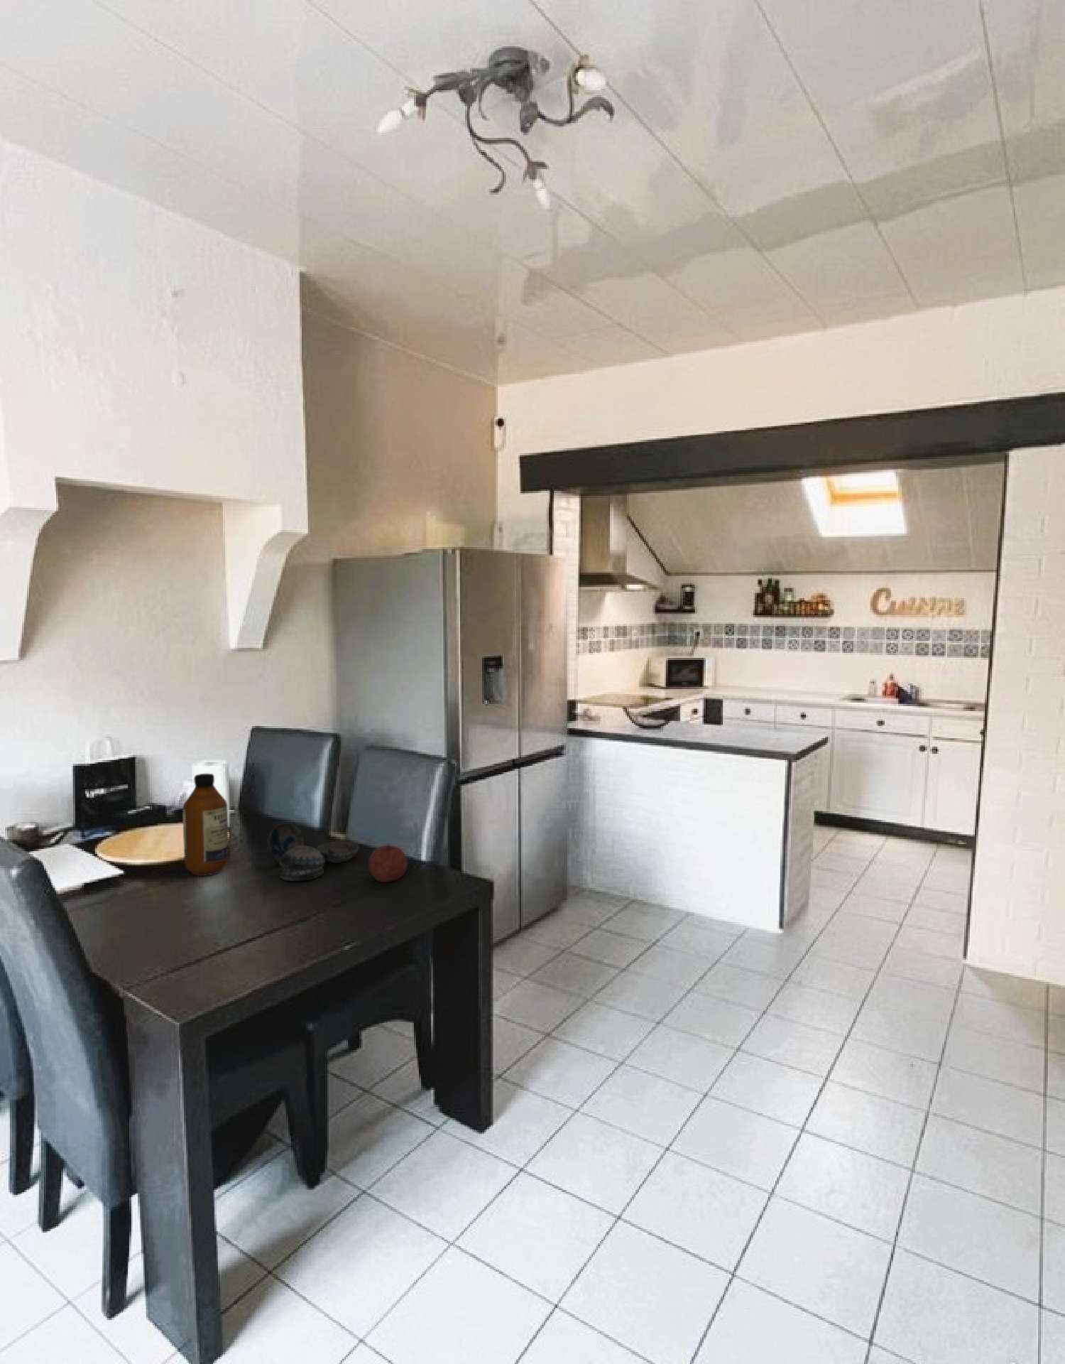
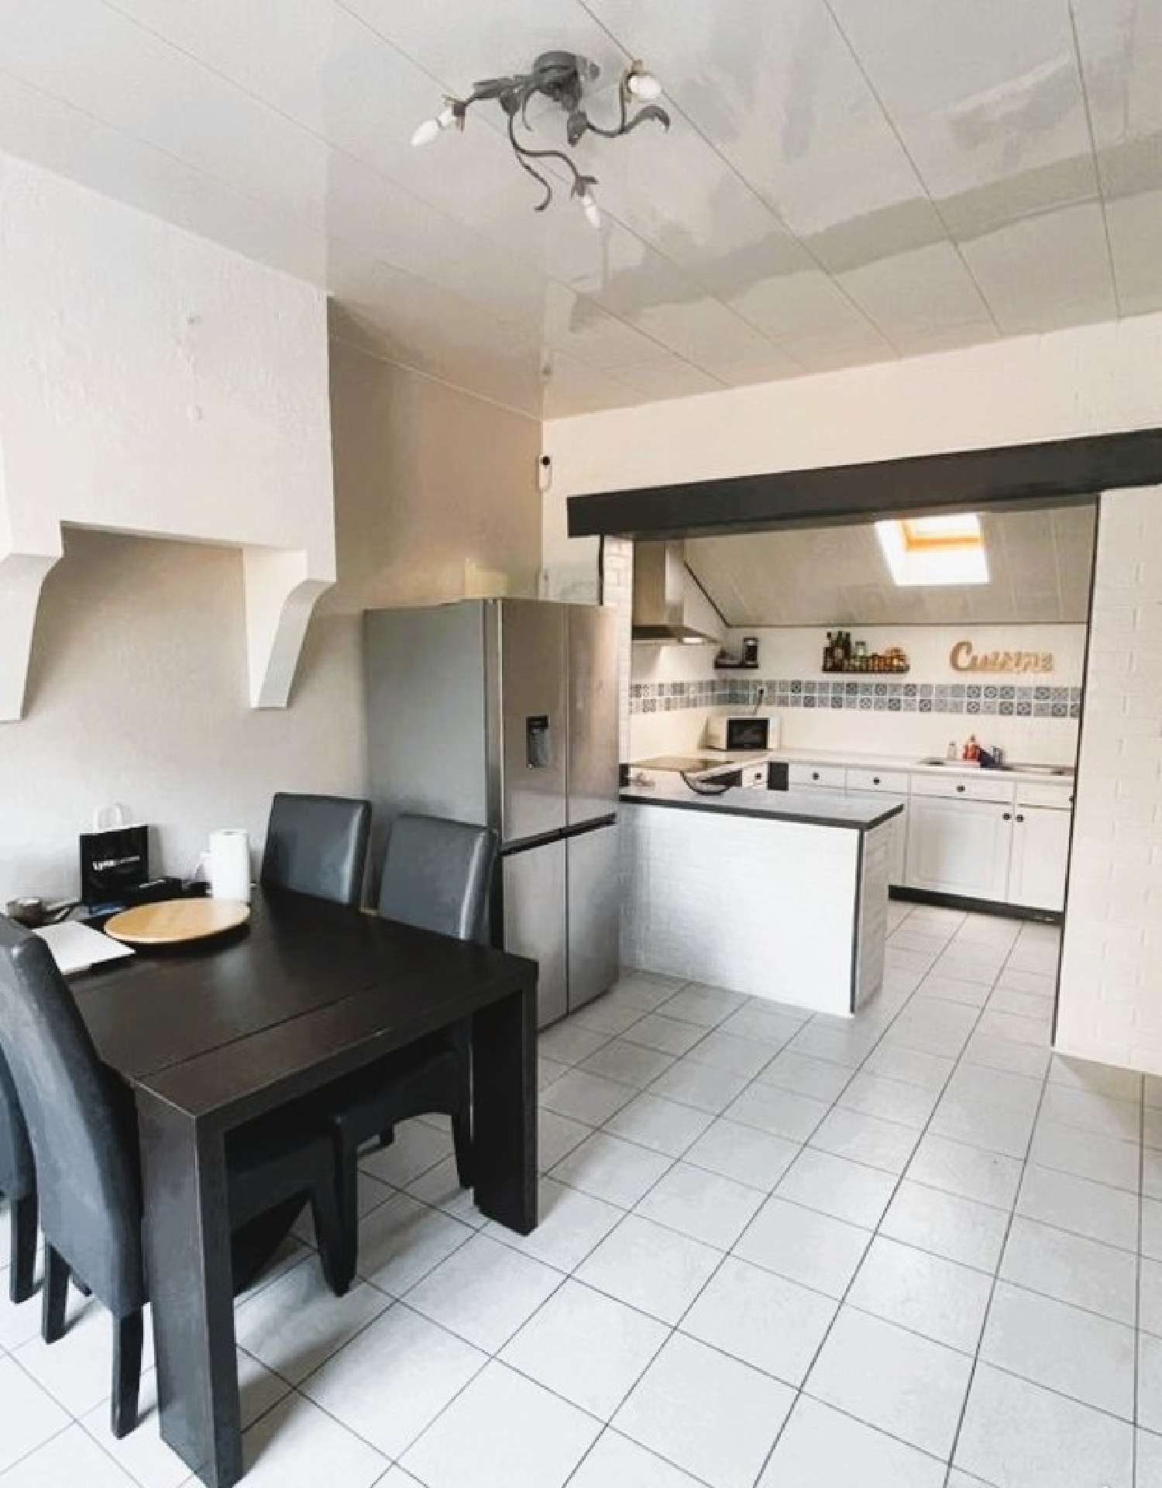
- fruit (387, 860)
- bottle (205, 824)
- decorative bowl (309, 848)
